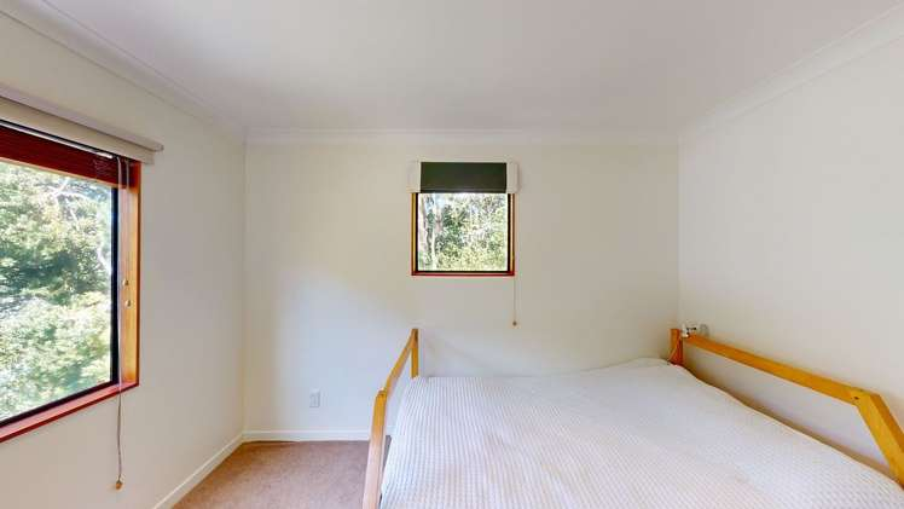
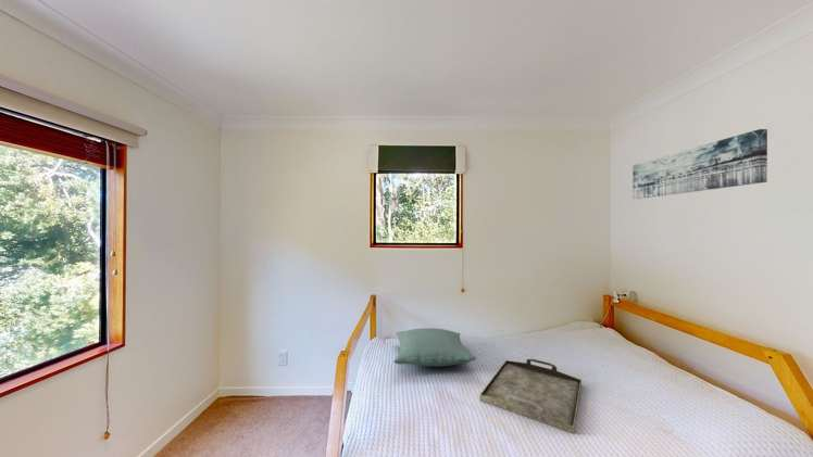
+ wall art (685, 172)
+ pillow (430, 345)
+ serving tray (533, 384)
